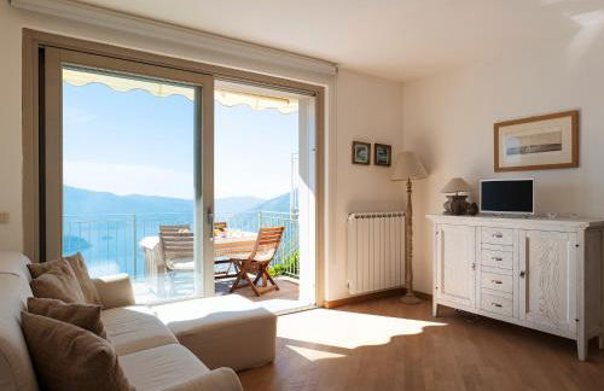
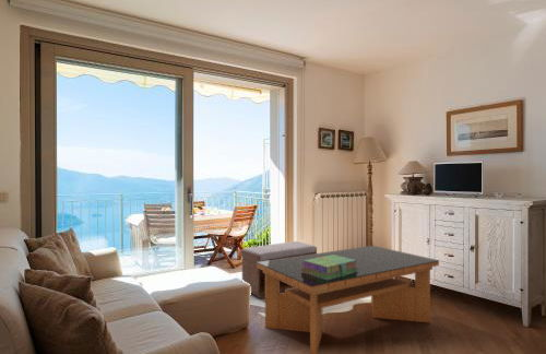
+ stack of books (330, 266)
+ bench (275, 259)
+ coffee table (348, 293)
